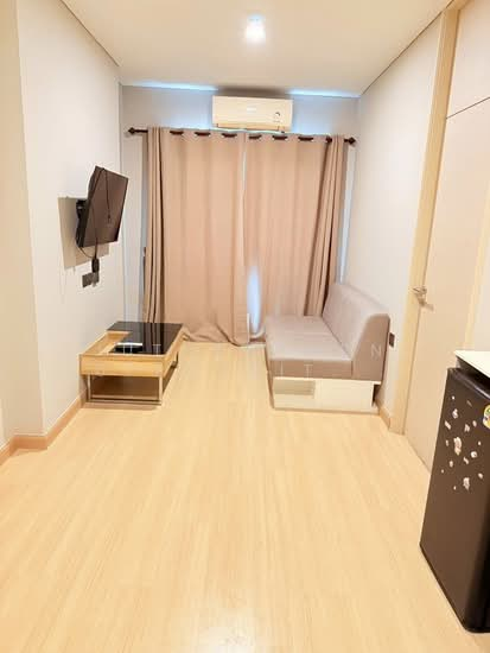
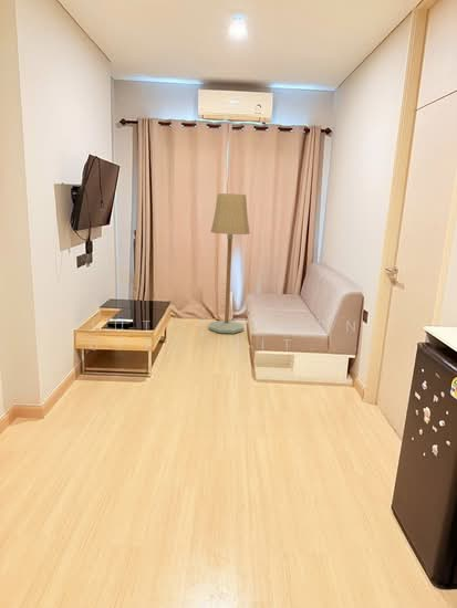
+ floor lamp (228, 263)
